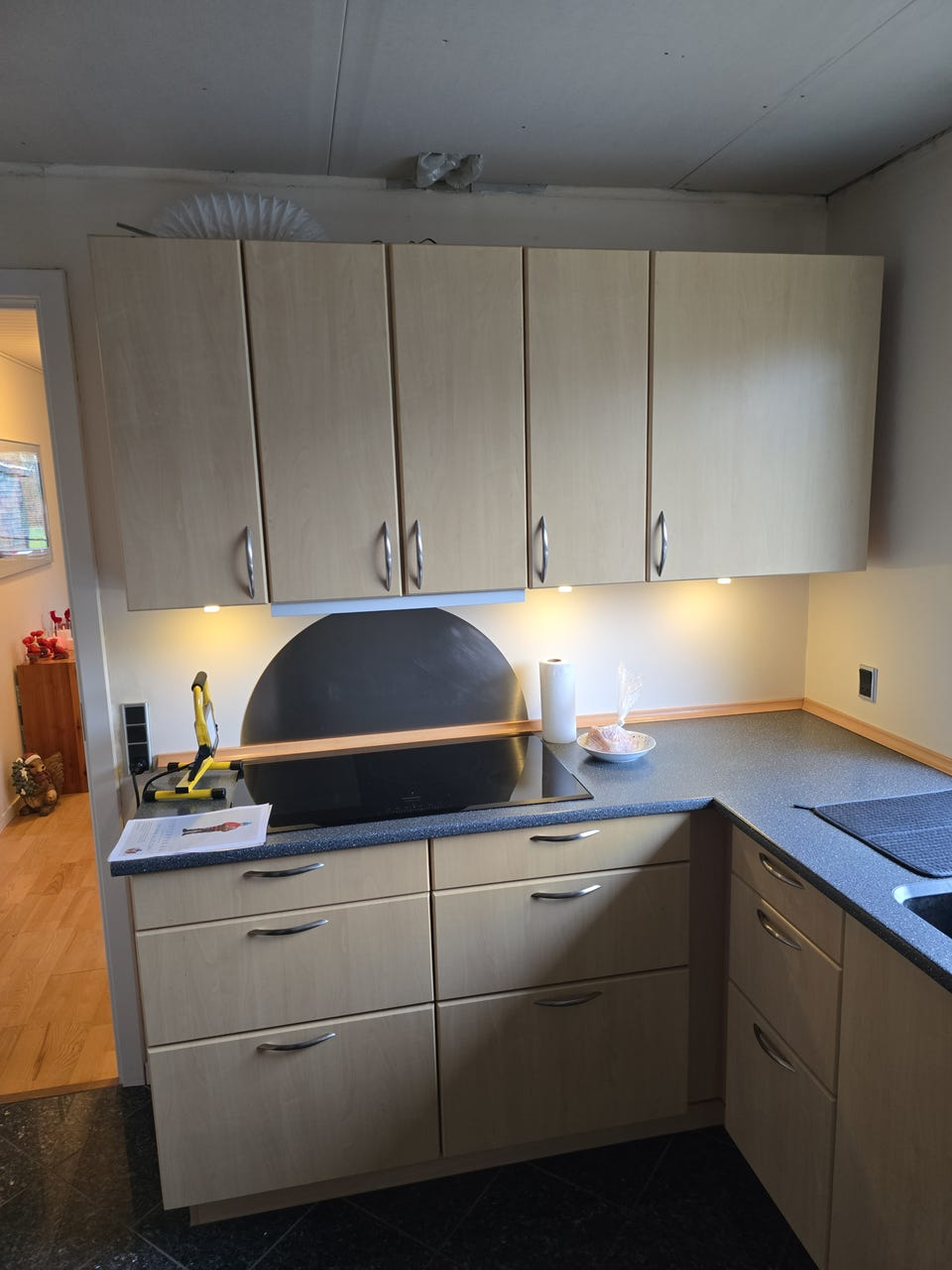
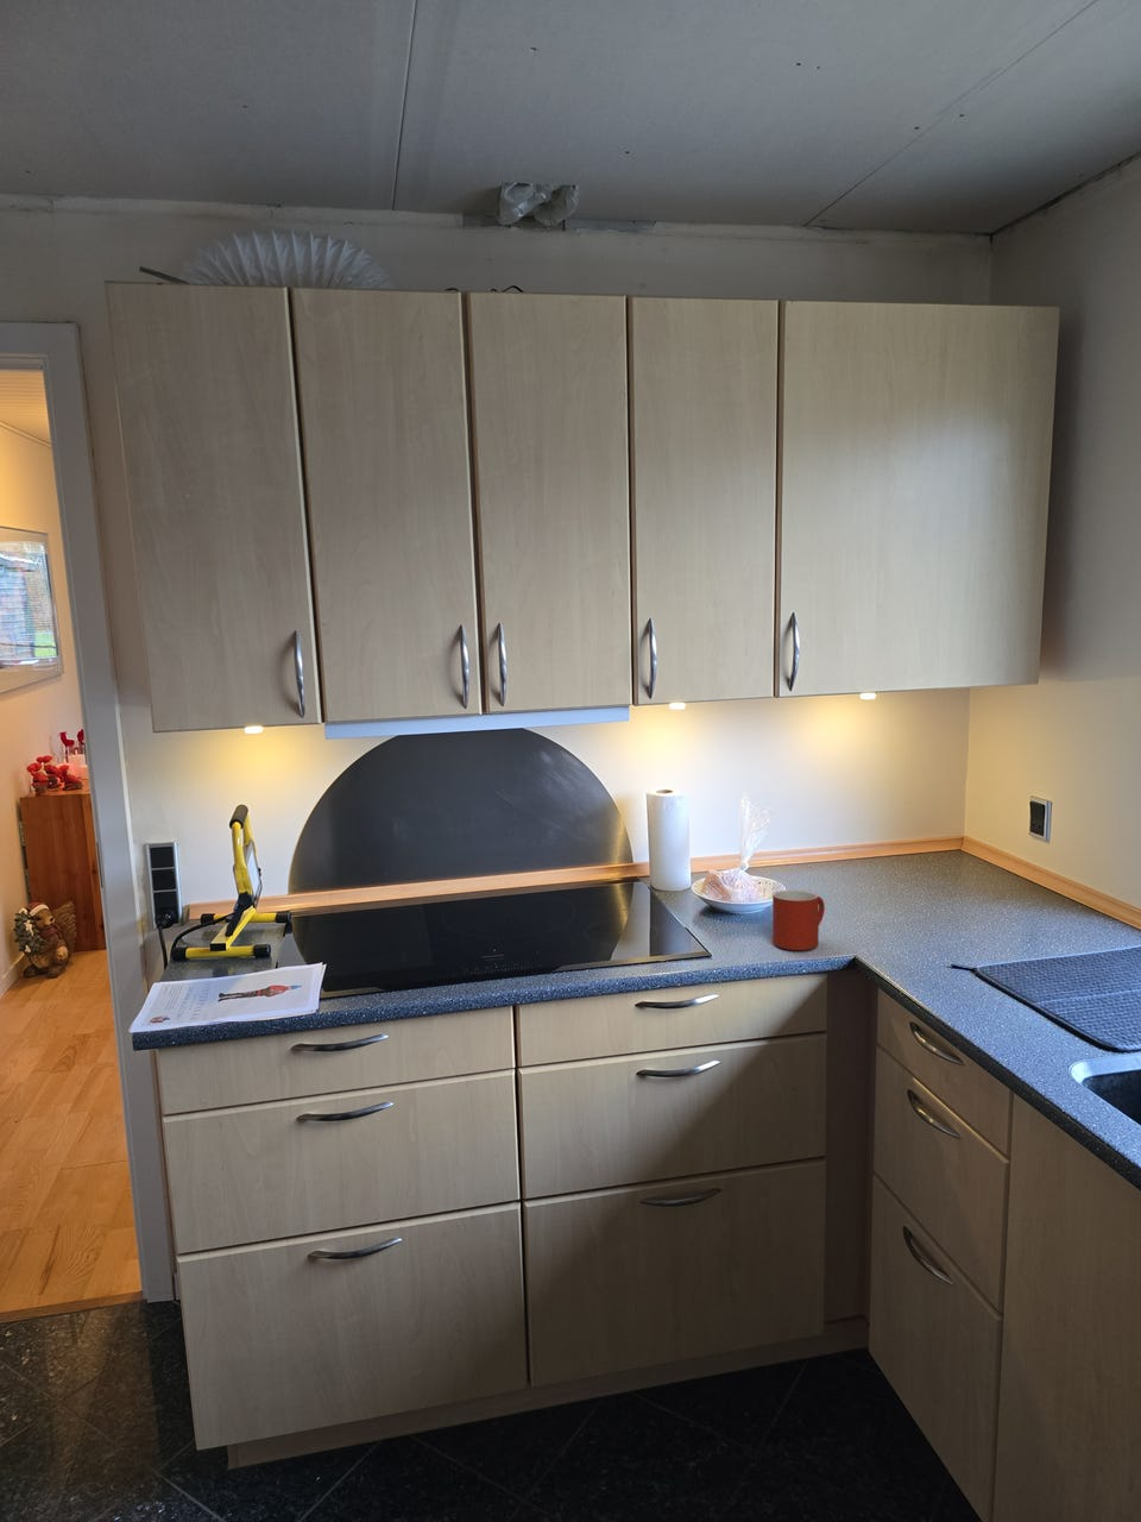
+ mug (799, 917)
